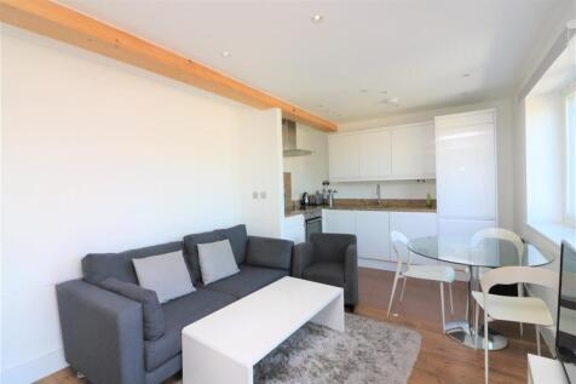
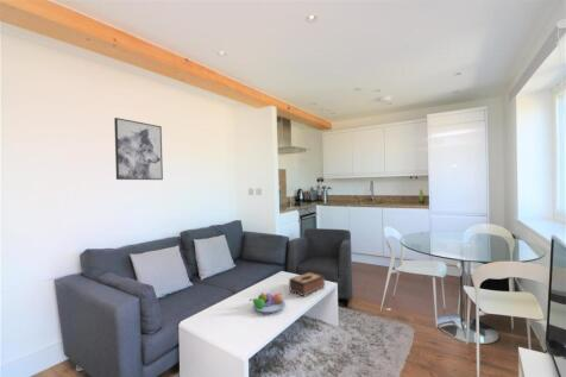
+ tissue box (307, 283)
+ fruit bowl (268, 300)
+ wall art (140, 151)
